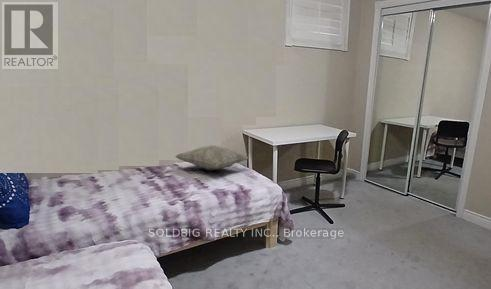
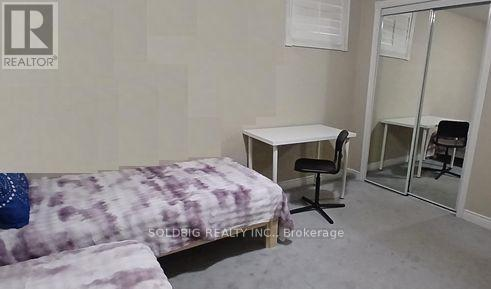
- decorative pillow (212, 157)
